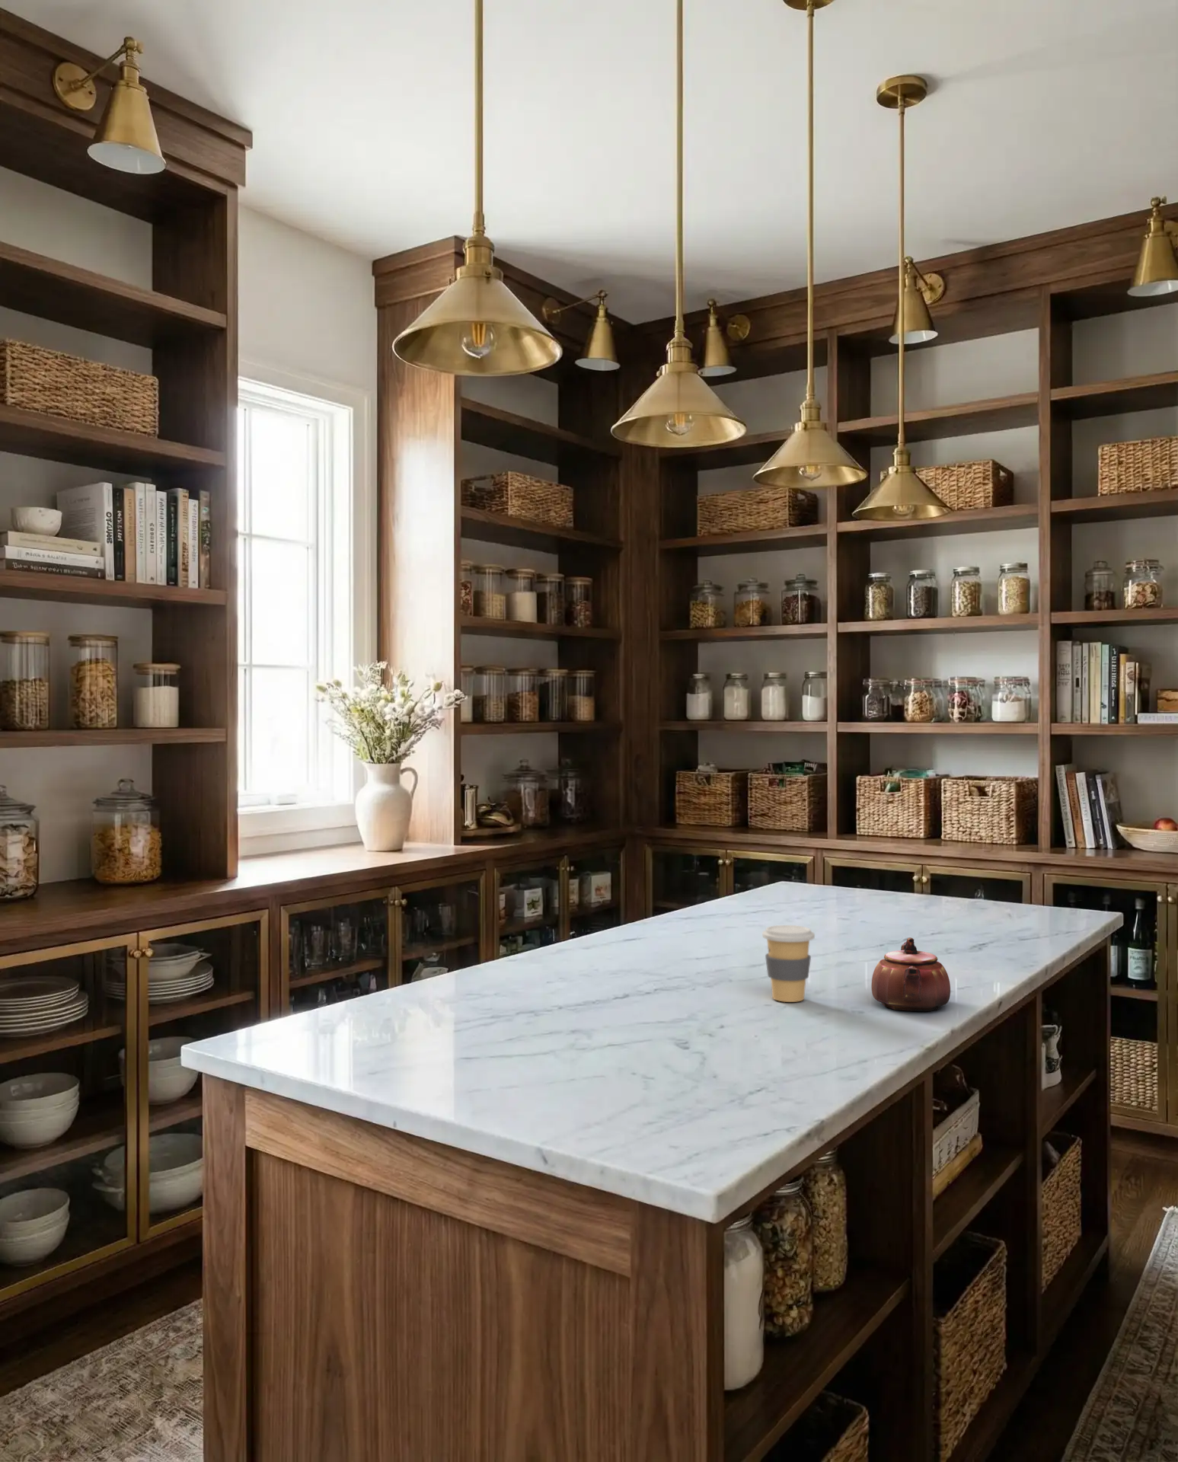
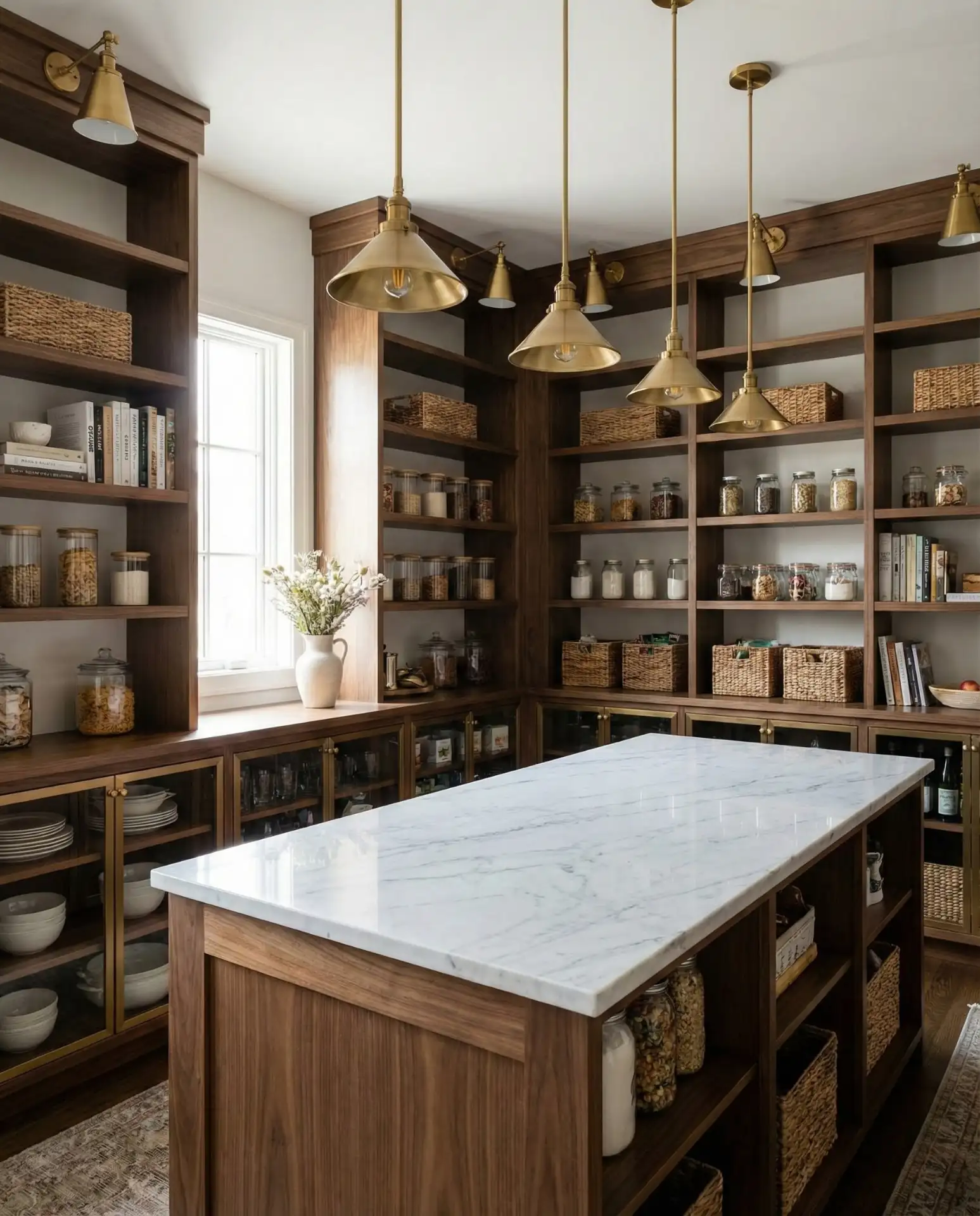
- teapot (911, 970)
- coffee cup (789, 963)
